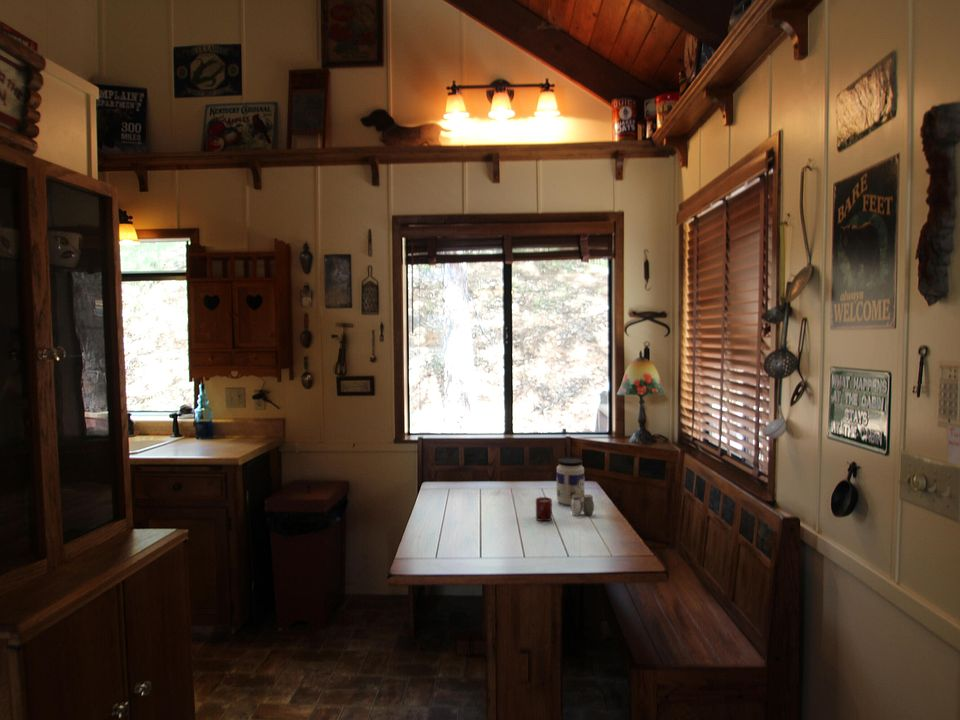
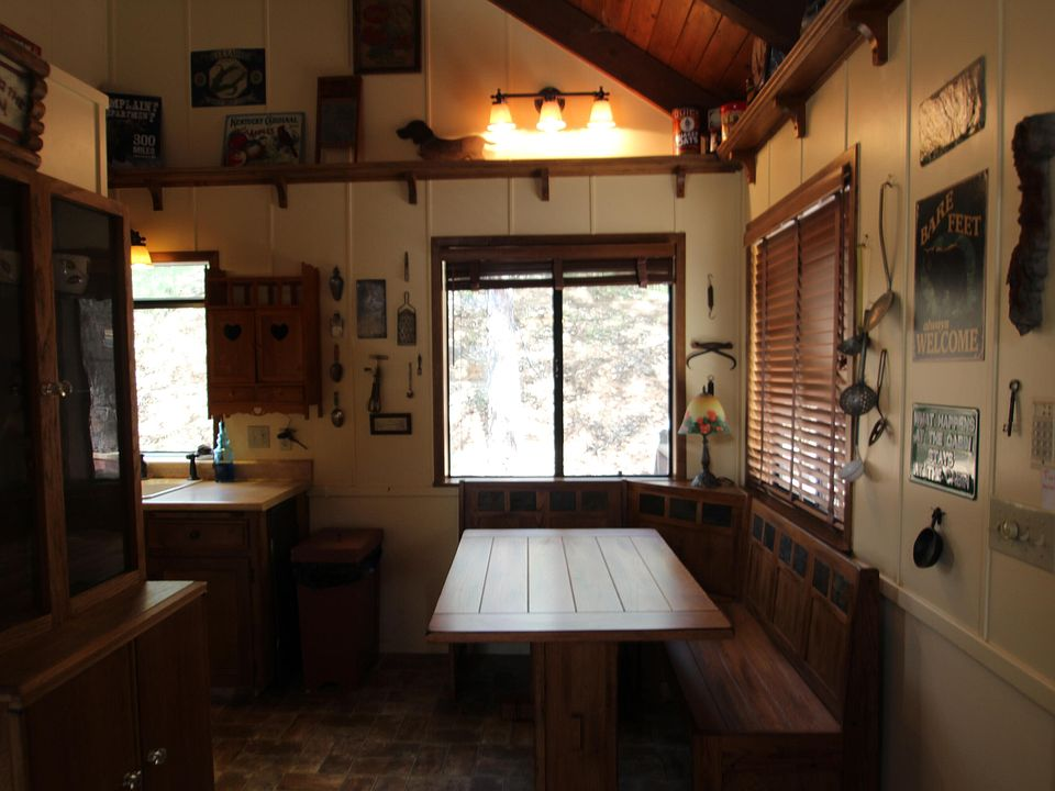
- salt and pepper shaker (581, 504)
- jar (570, 481)
- cup (543, 510)
